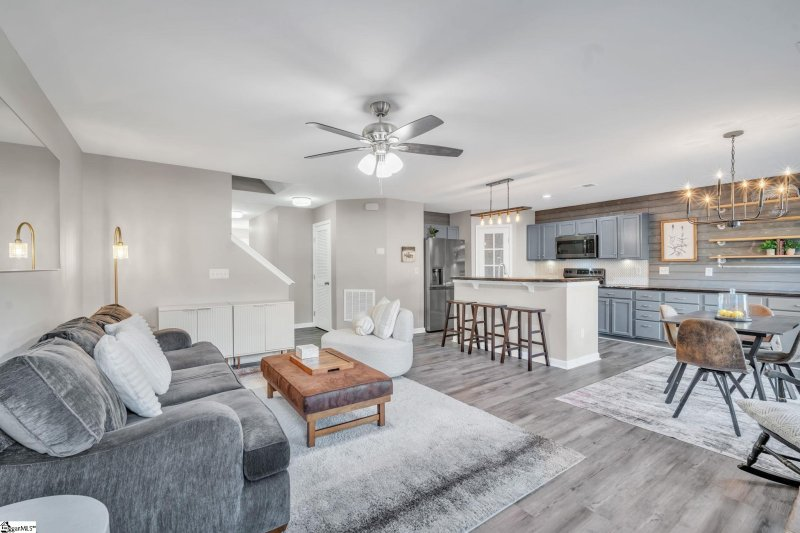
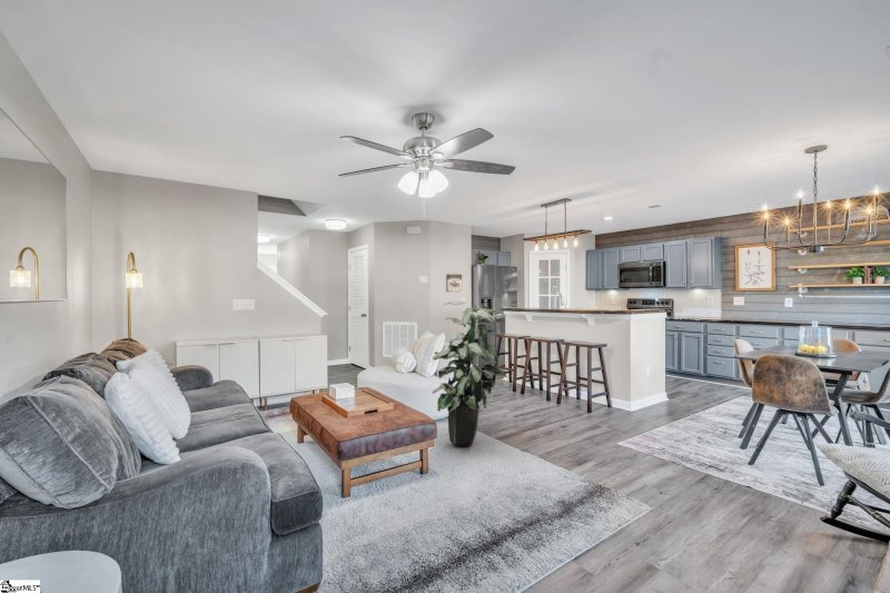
+ indoor plant (464, 370)
